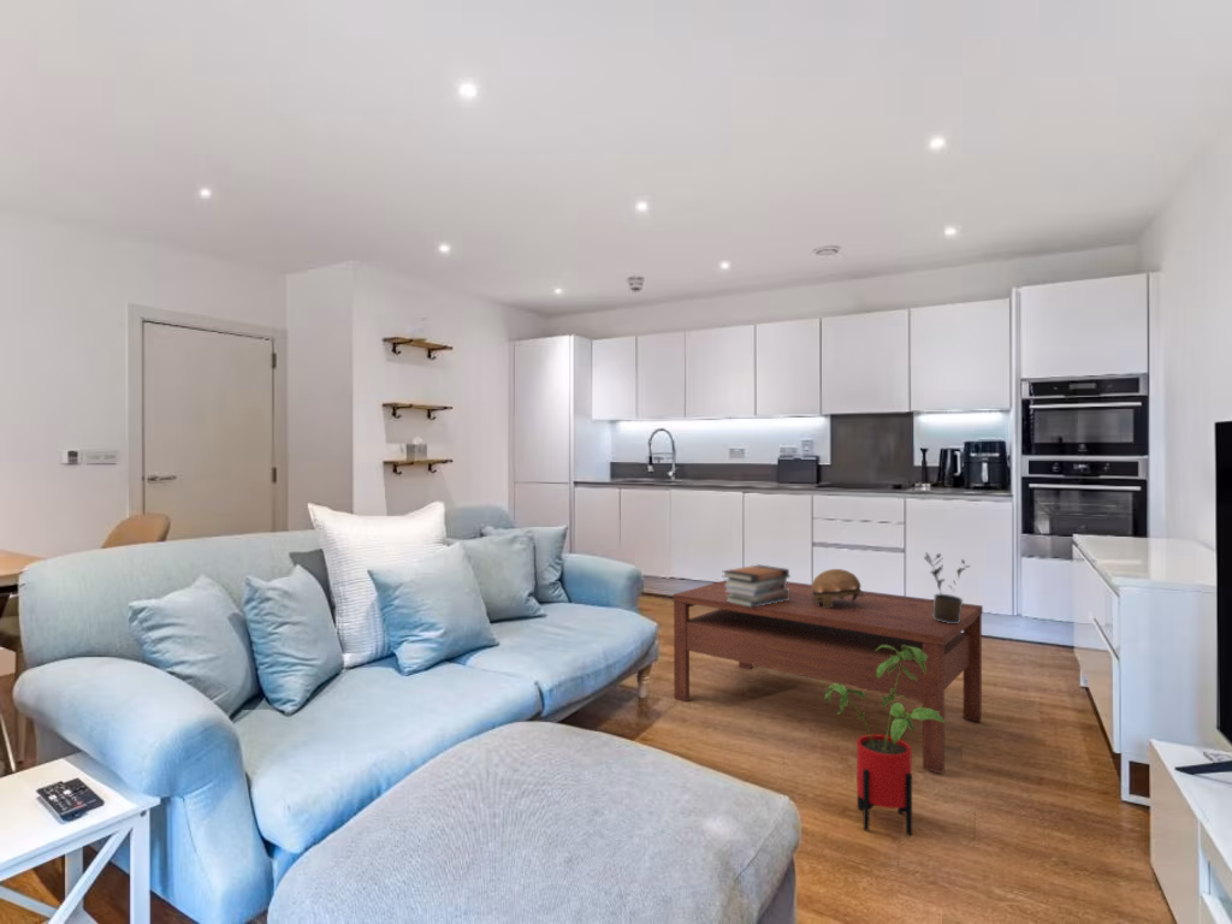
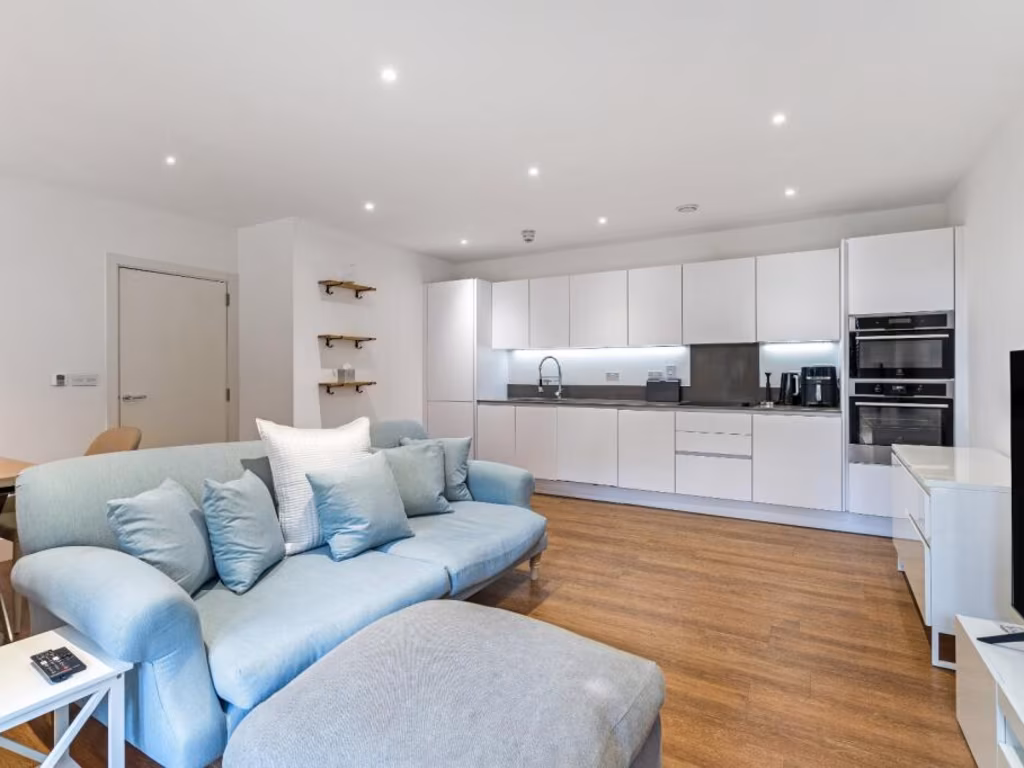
- house plant (890, 734)
- decorative bowl (836, 586)
- coffee table (821, 653)
- book stack (756, 585)
- potted plant (940, 587)
